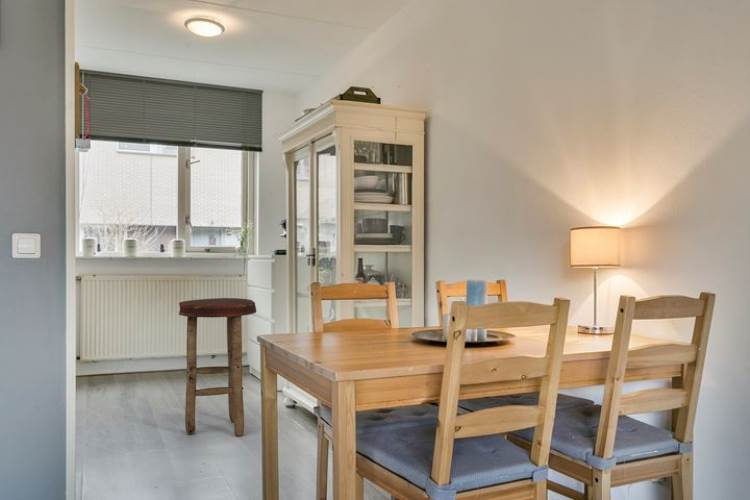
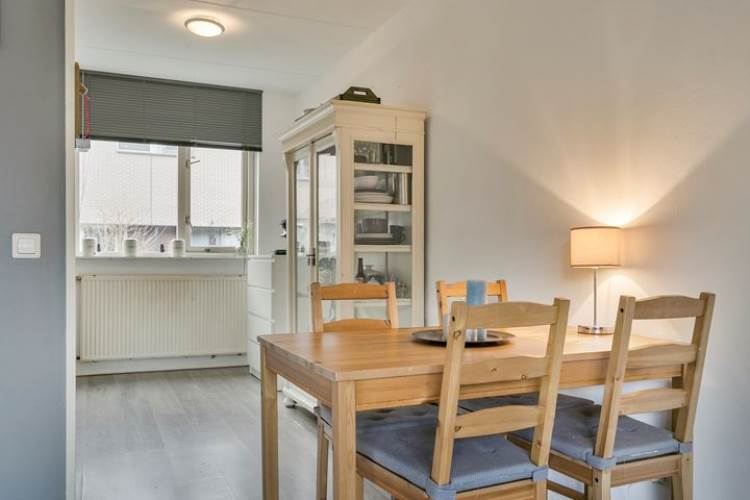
- stool (218, 367)
